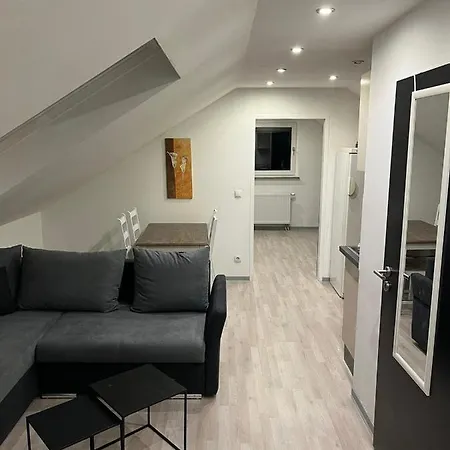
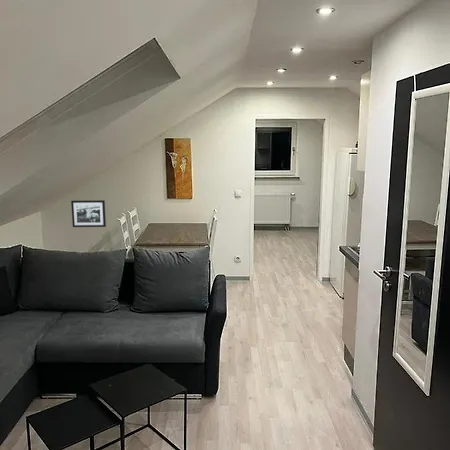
+ picture frame (88, 213)
